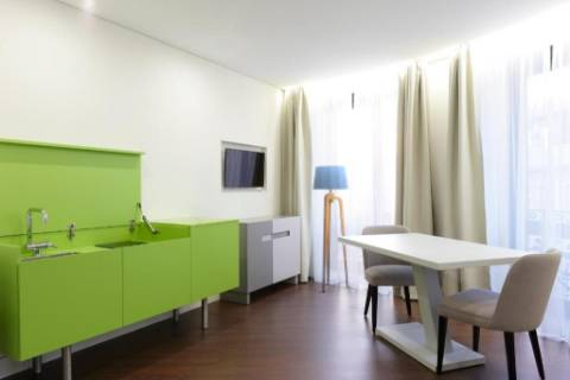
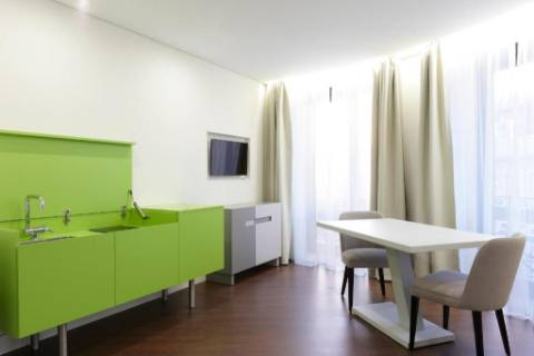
- floor lamp (329, 227)
